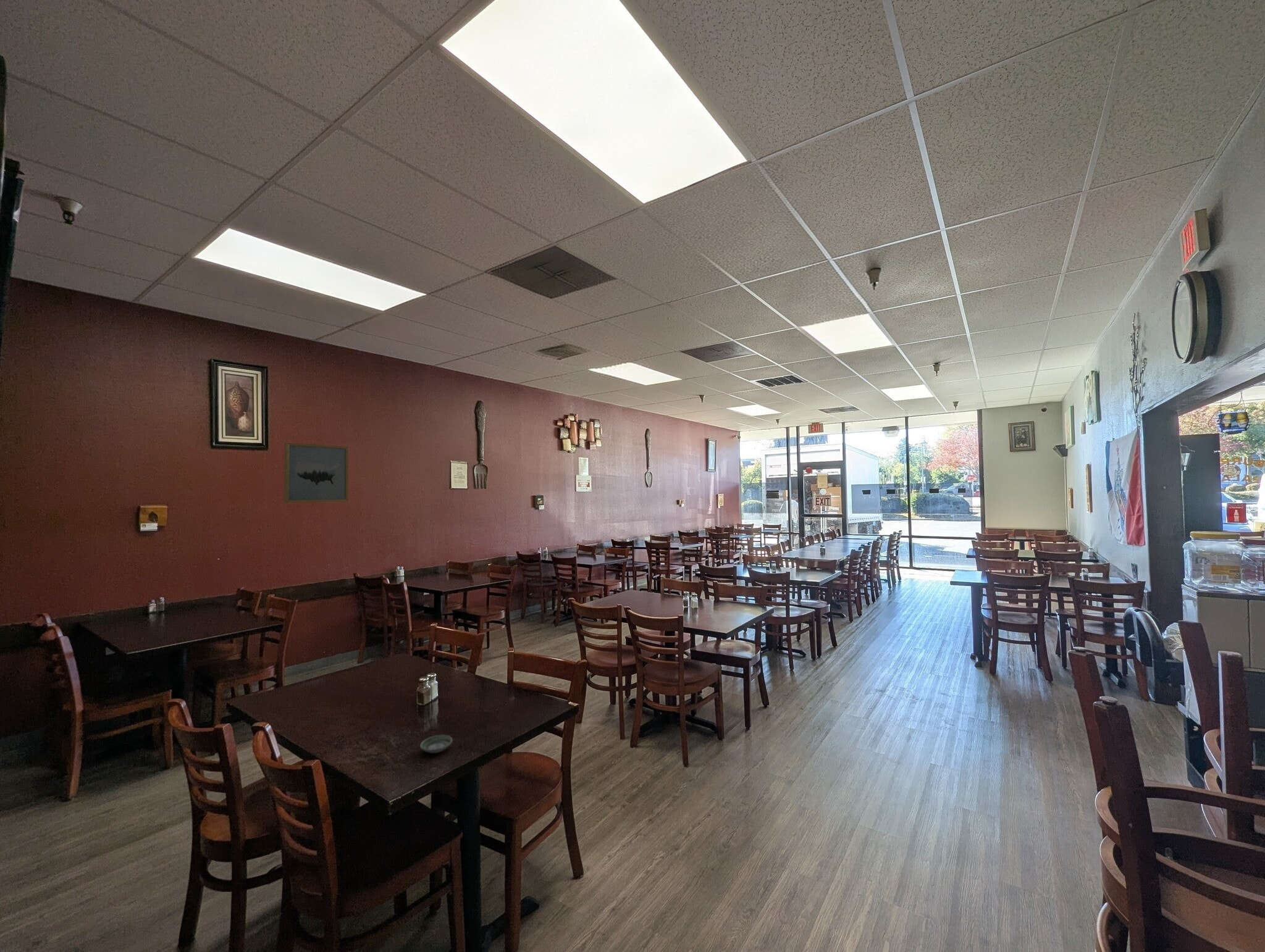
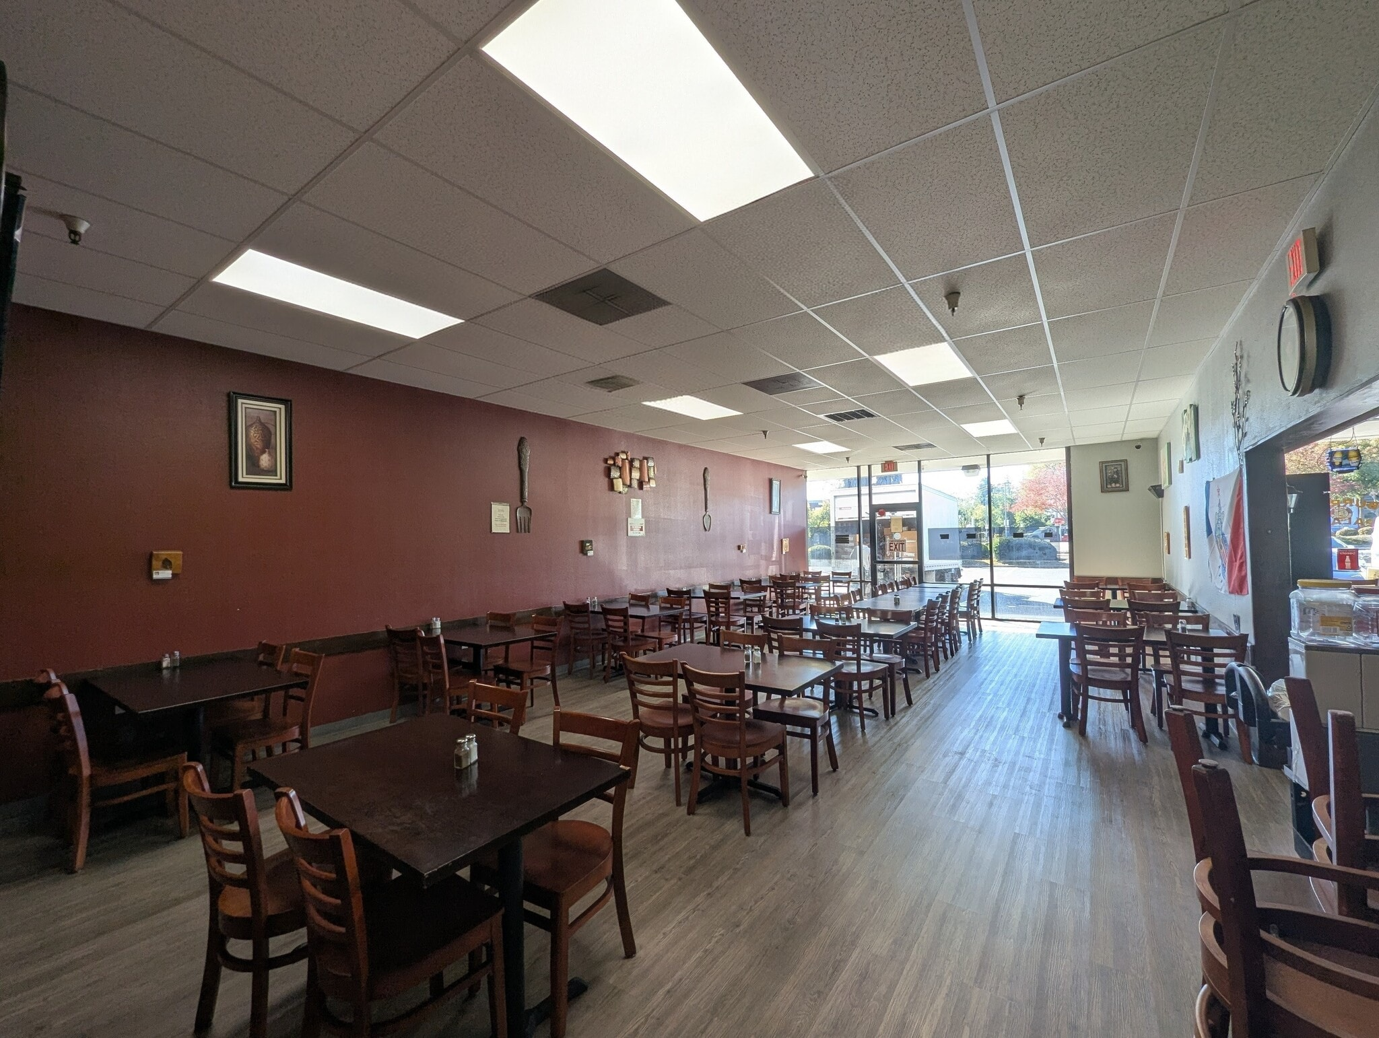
- wall art (317, 473)
- saucer (436, 745)
